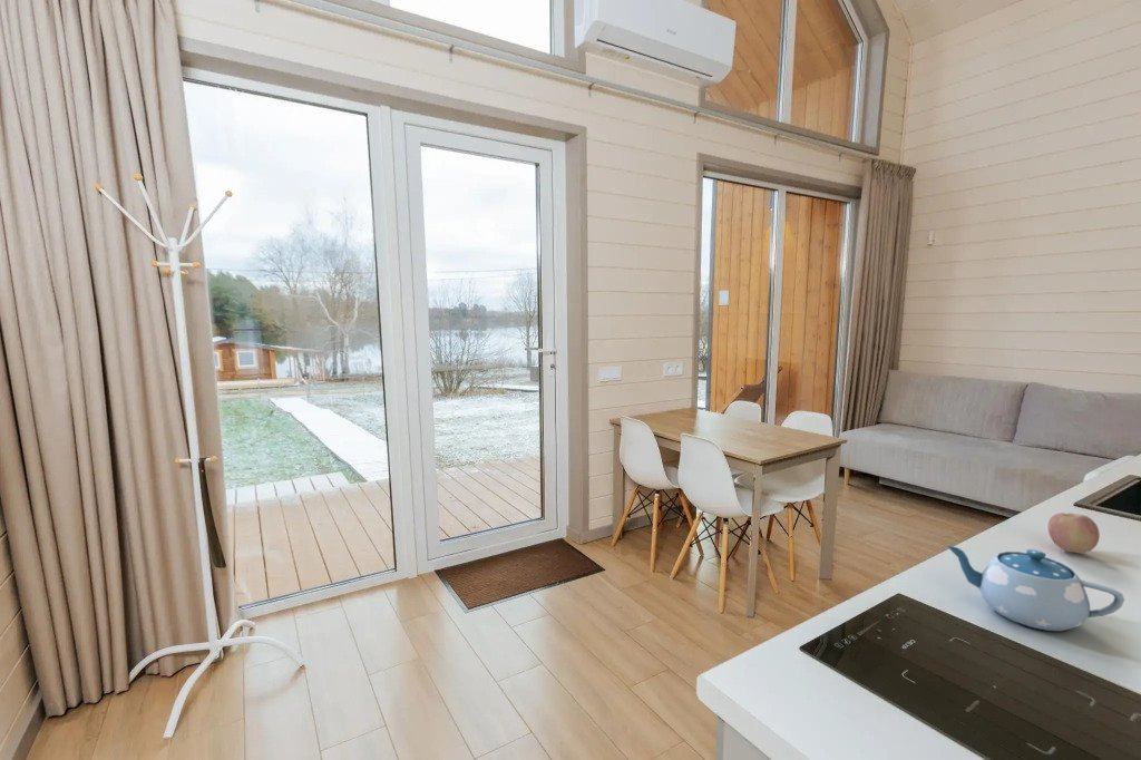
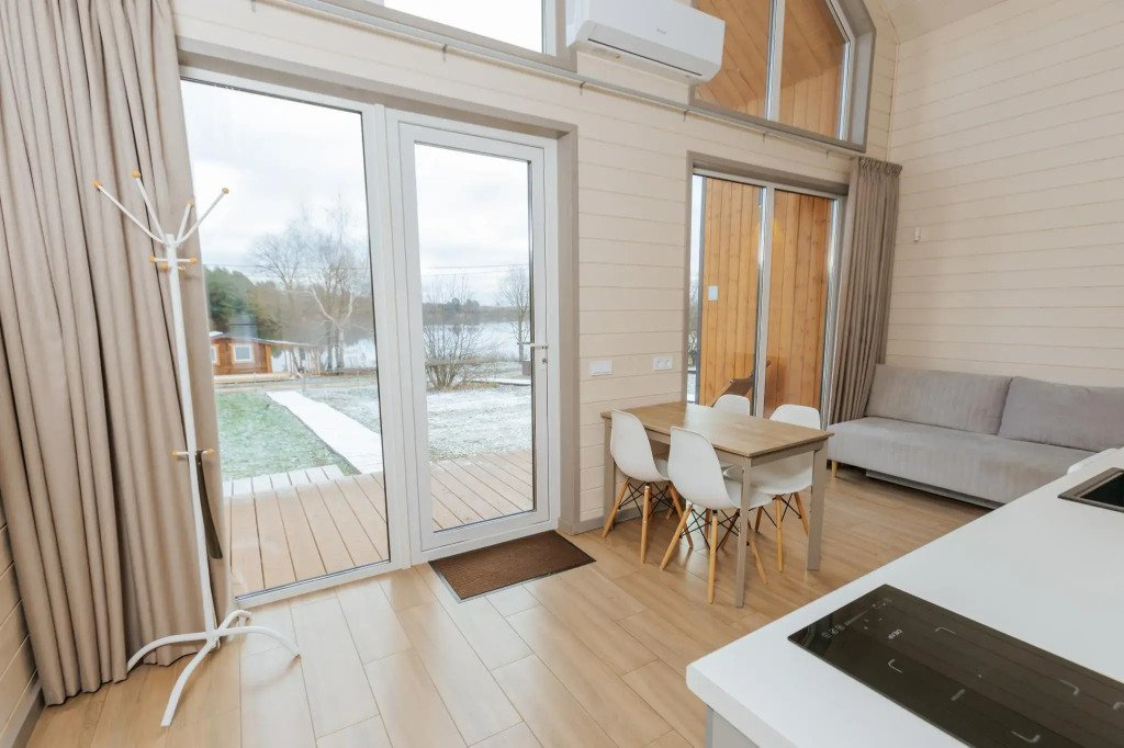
- fruit (1072, 533)
- chinaware (1026, 582)
